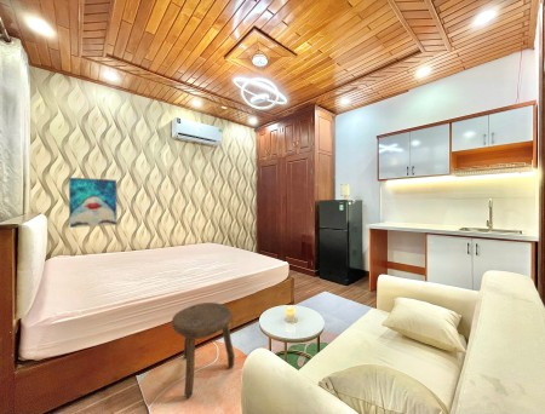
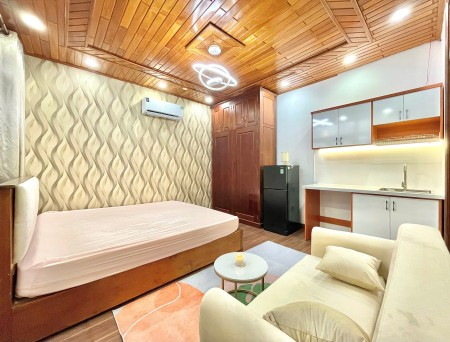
- stool (201, 338)
- wall art (93, 202)
